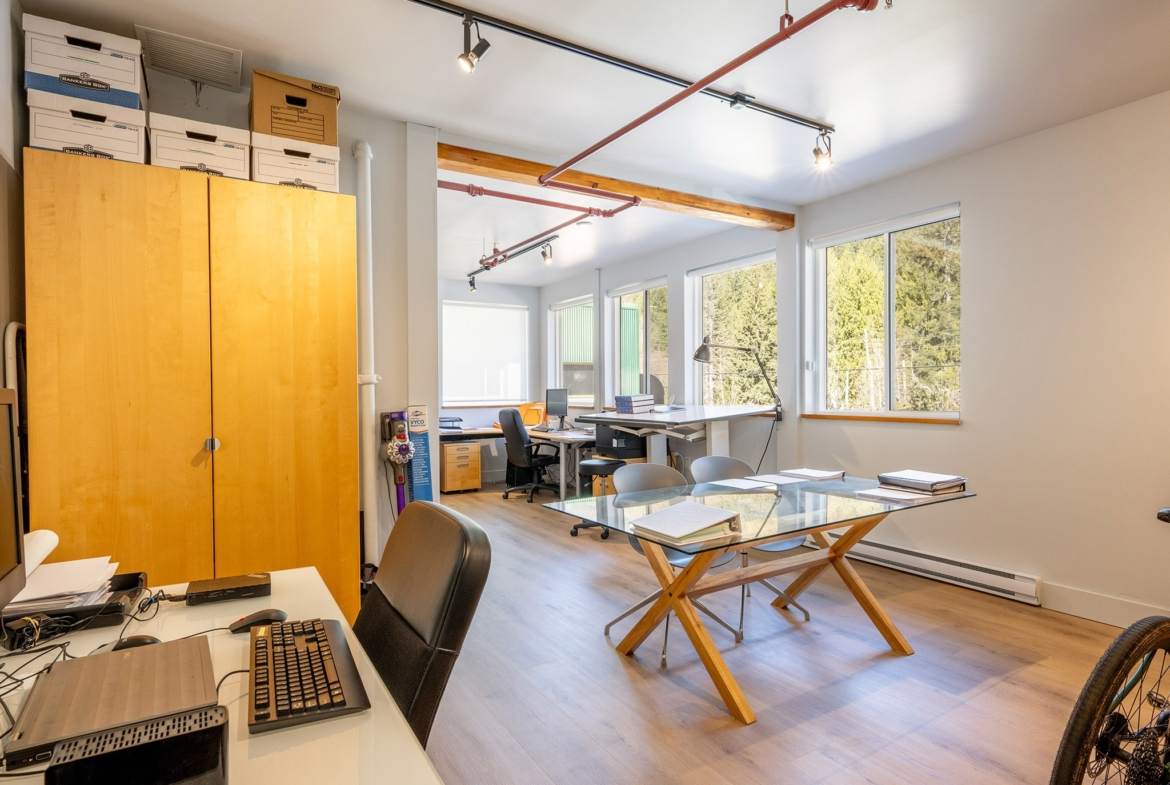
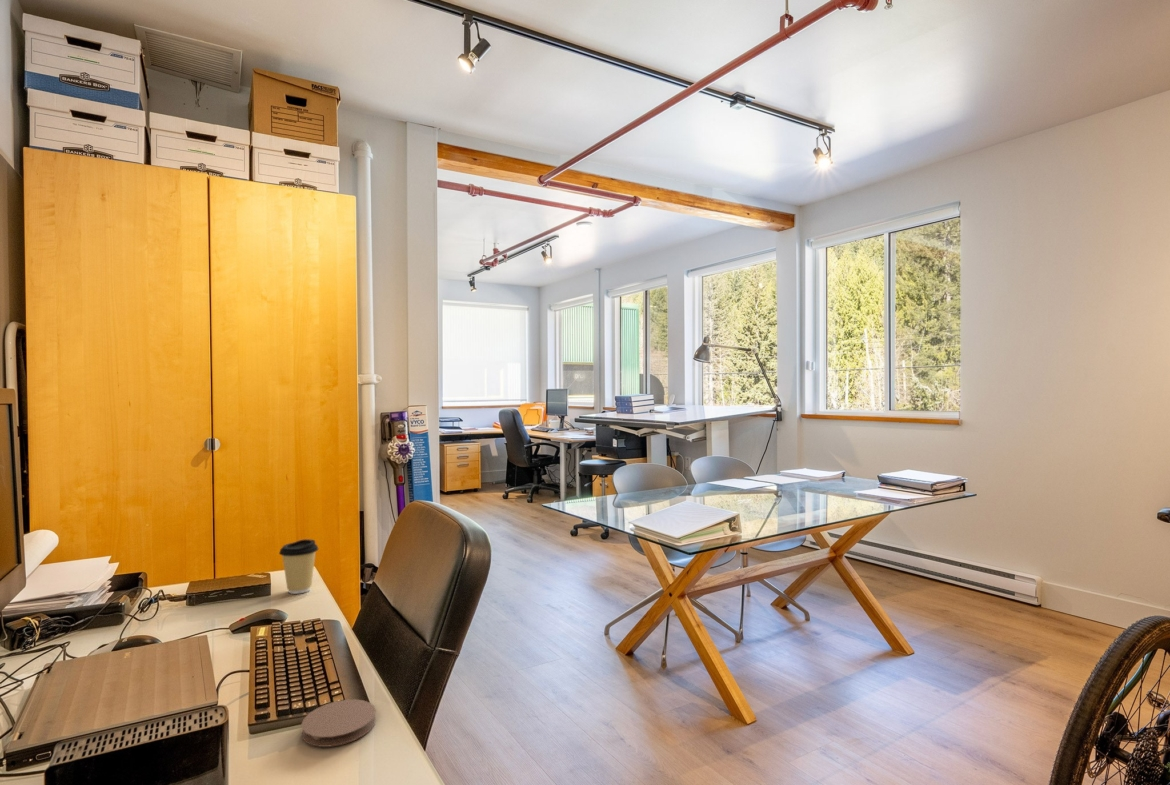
+ coffee cup (299, 566)
+ coaster (339, 721)
